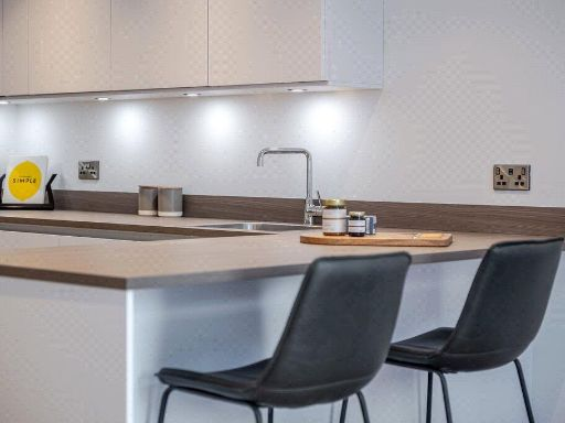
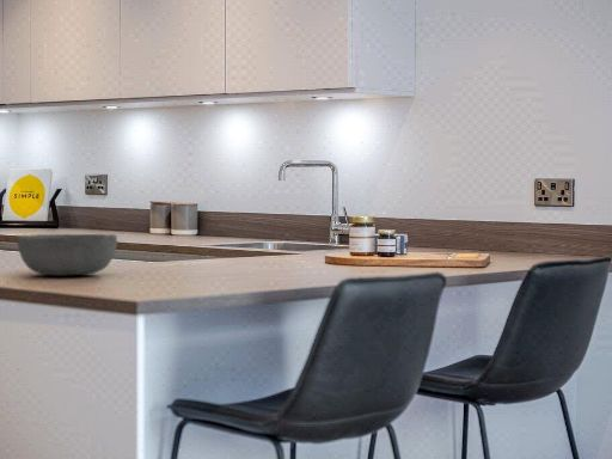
+ bowl (67, 255)
